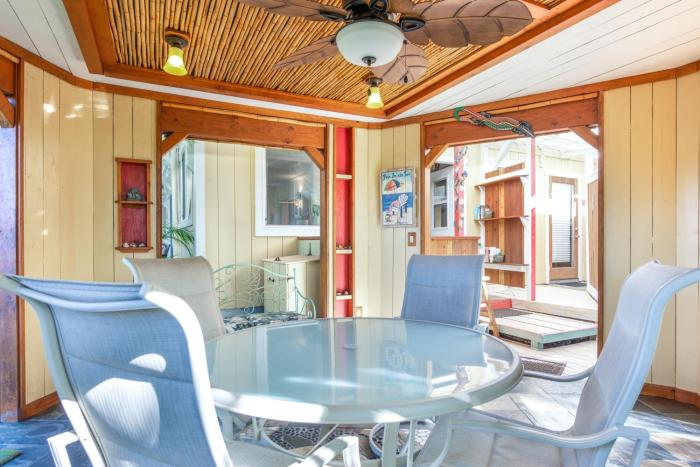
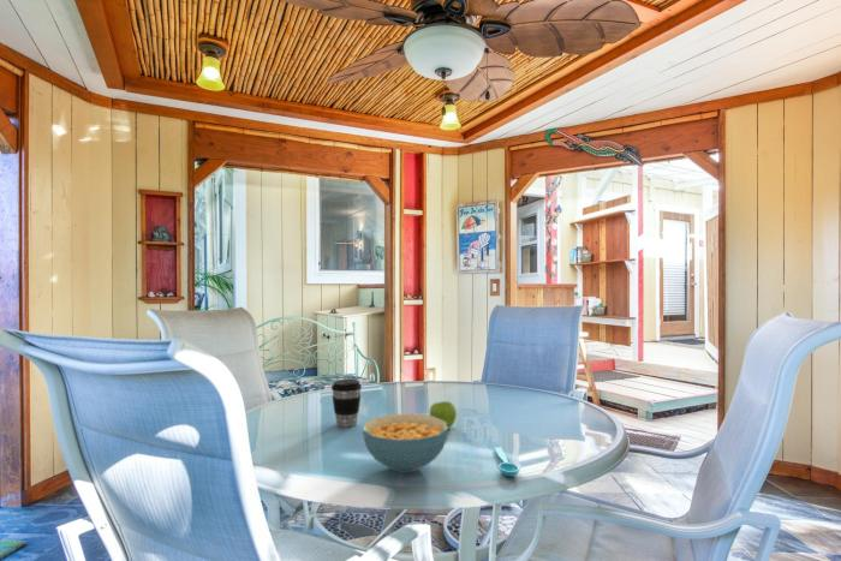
+ fruit (442, 413)
+ coffee cup (346, 402)
+ cereal bowl (405, 446)
+ spoon (503, 459)
